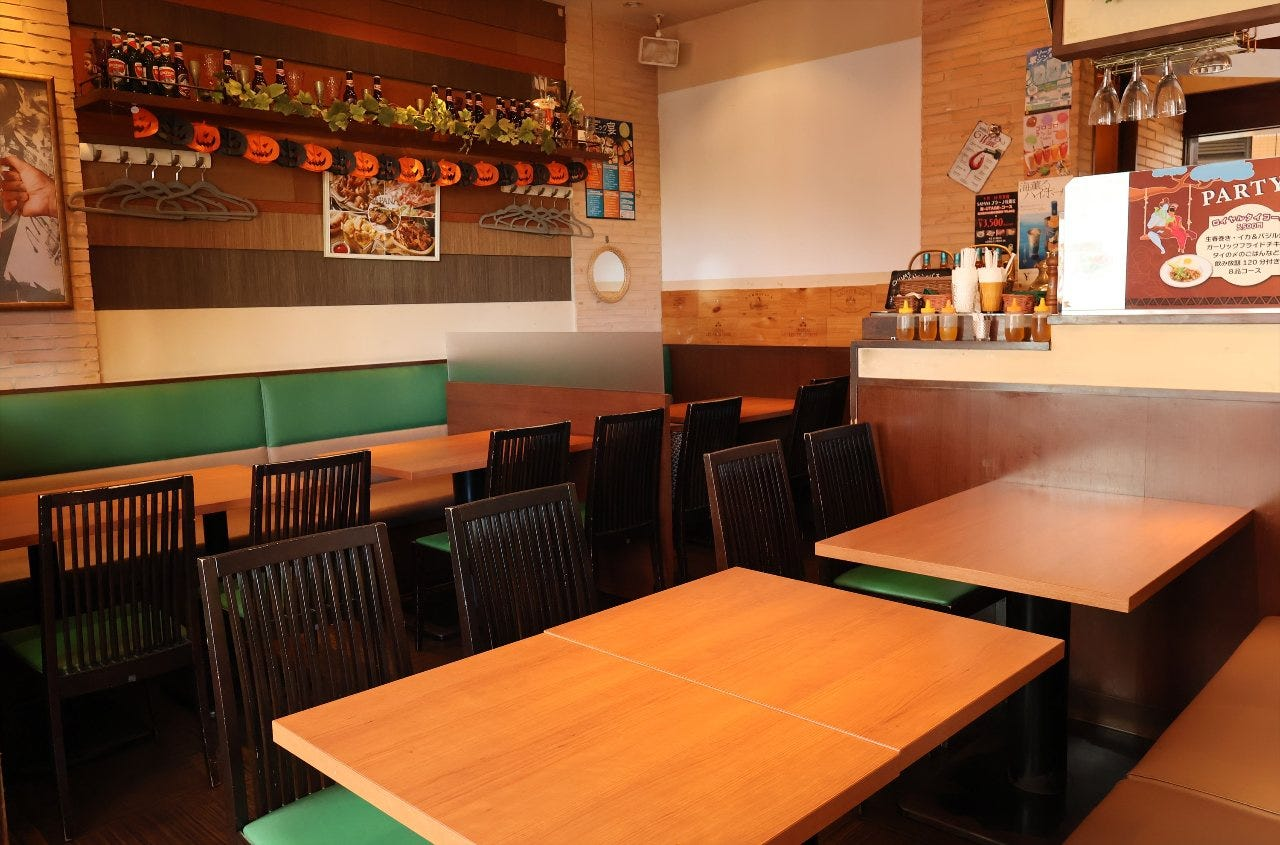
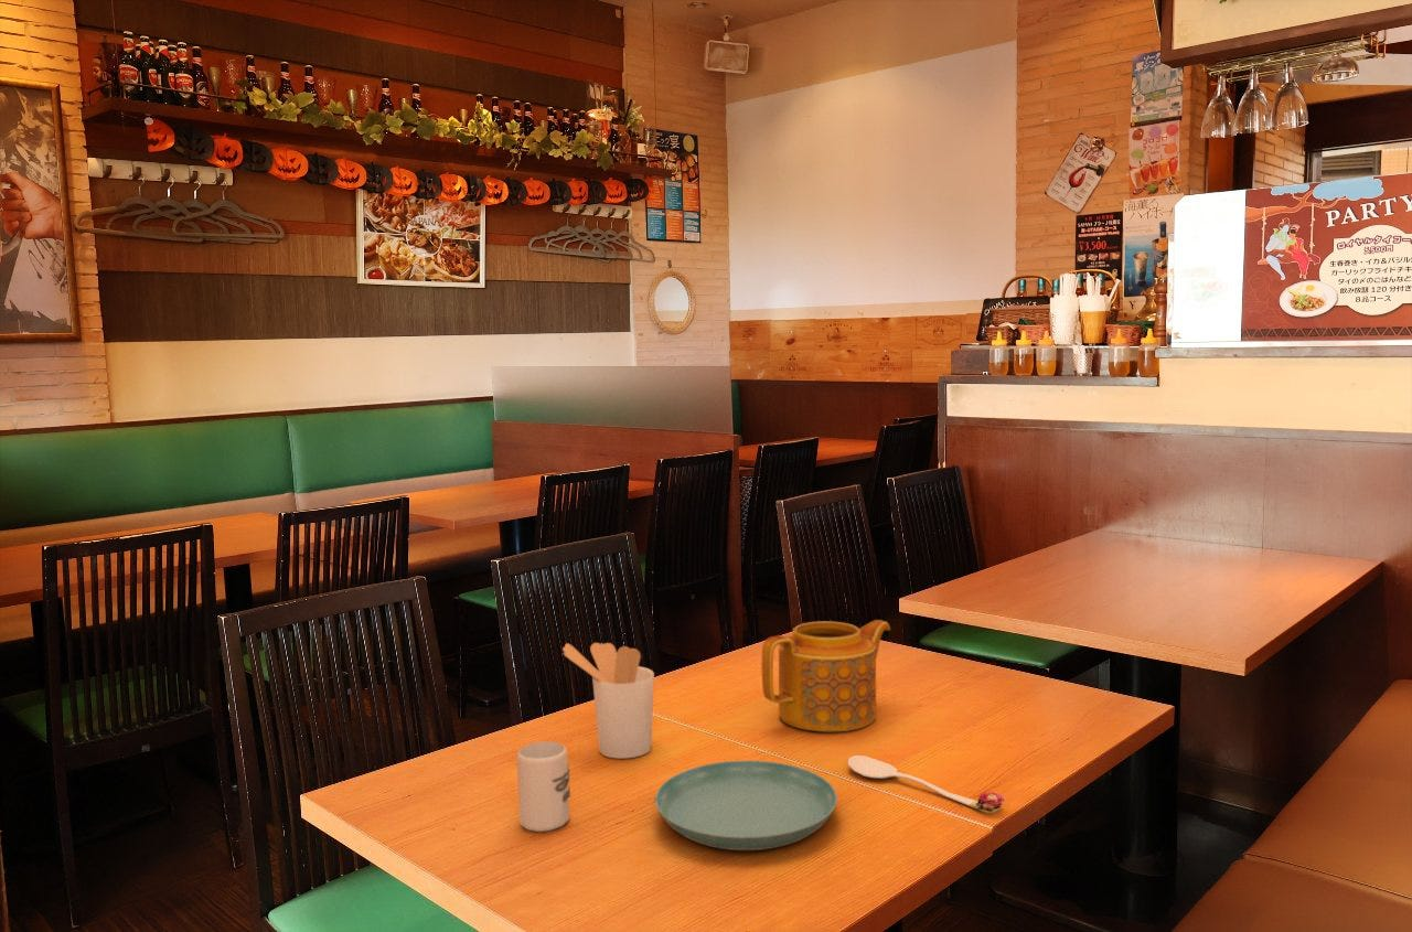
+ utensil holder (607, 695)
+ saucer (746, 806)
+ spoon (922, 781)
+ teapot (830, 671)
+ cup (544, 785)
